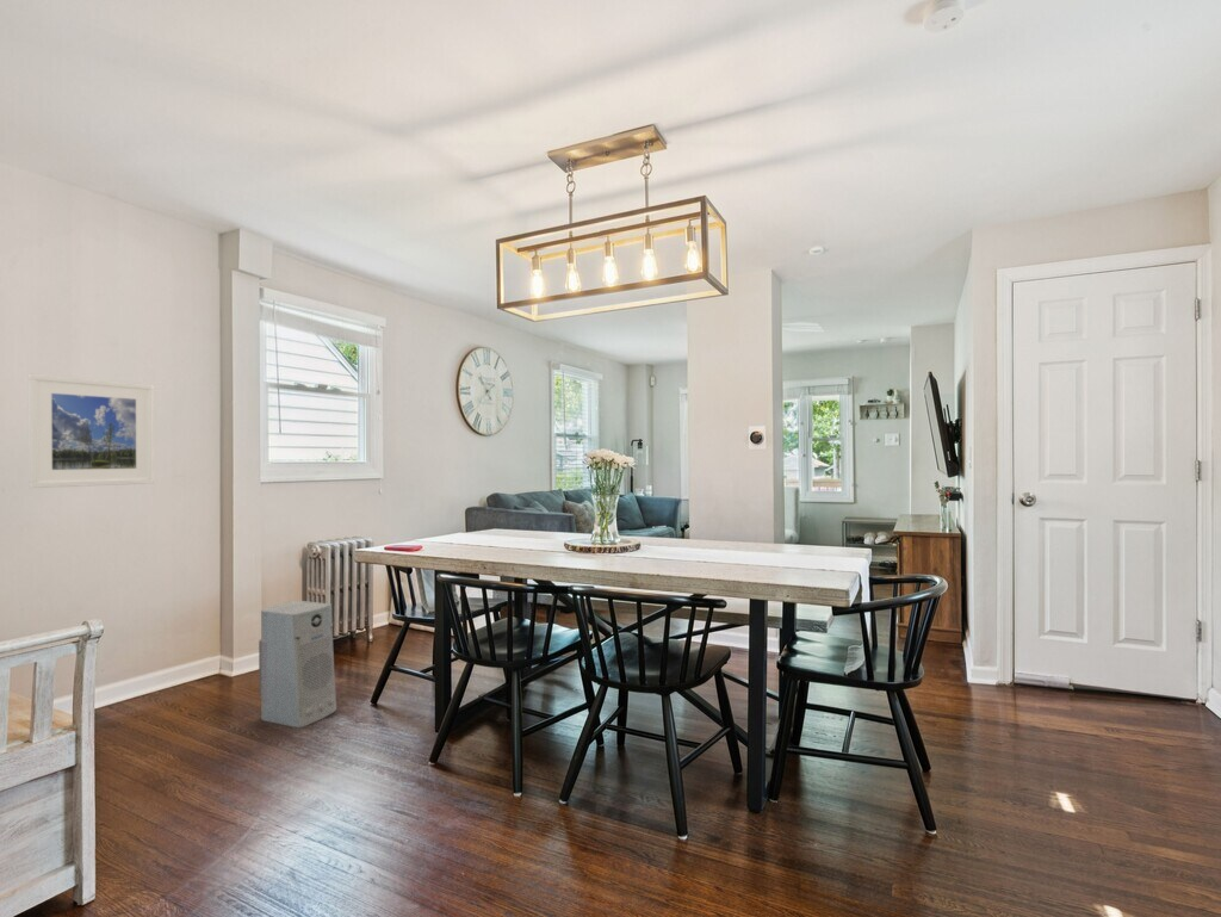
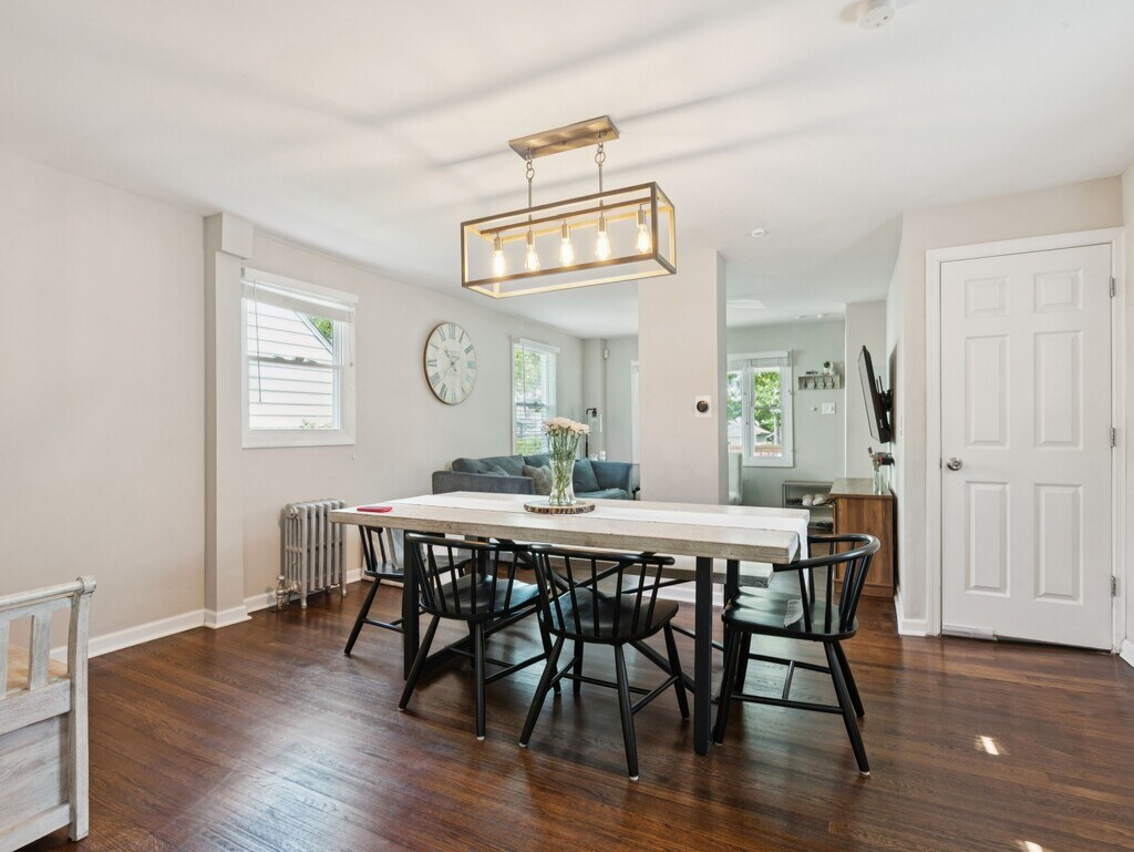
- air purifier (297, 661)
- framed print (94, 432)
